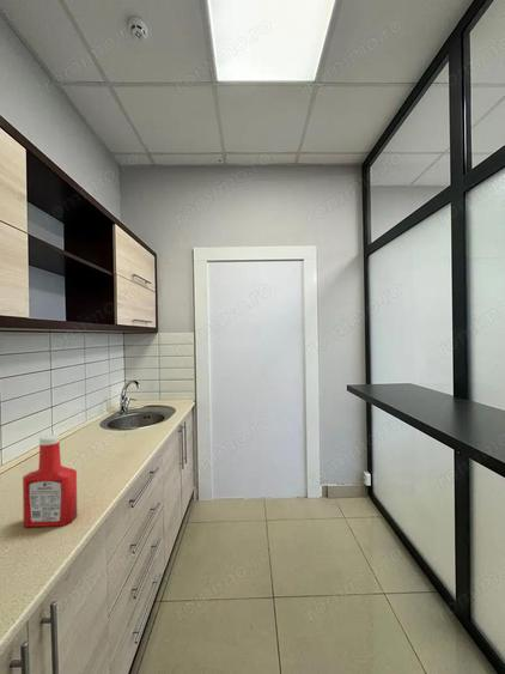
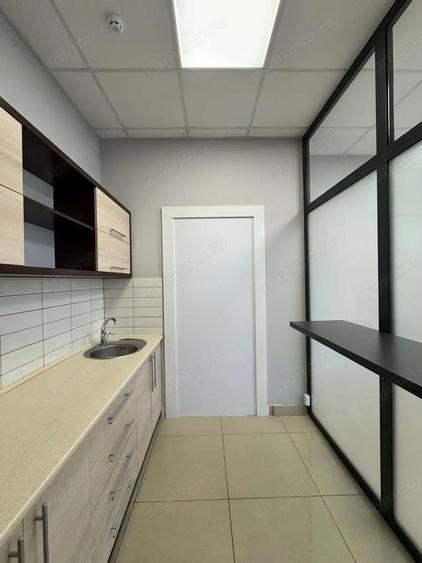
- soap bottle (49, 478)
